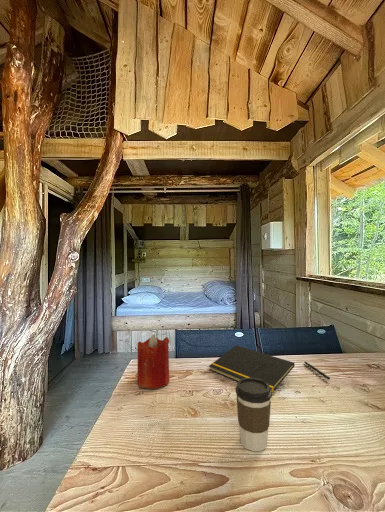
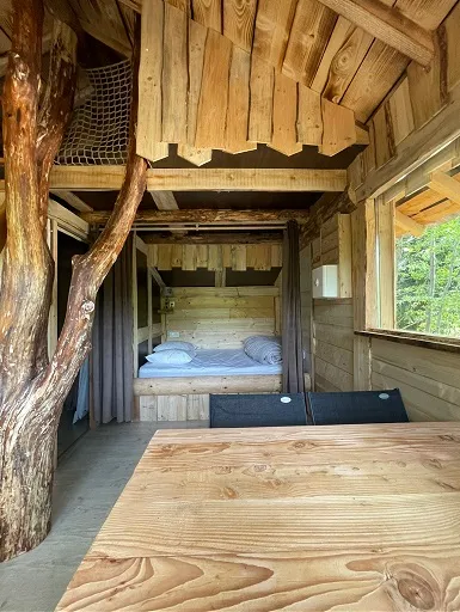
- coffee cup (253, 413)
- notepad (250, 366)
- candle (153, 358)
- pen (315, 369)
